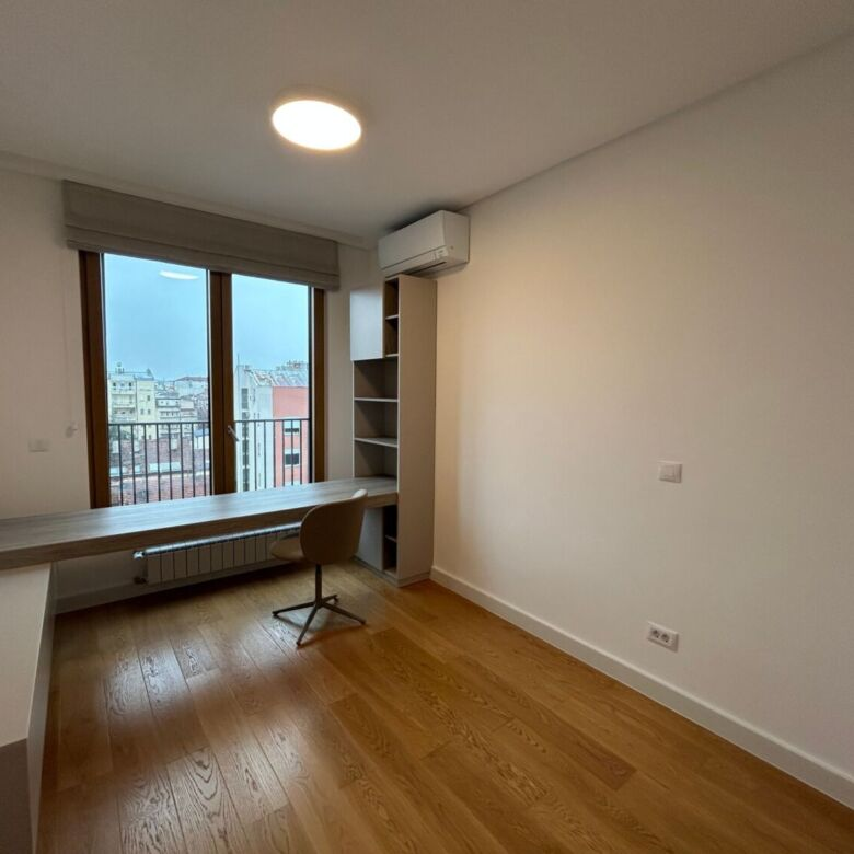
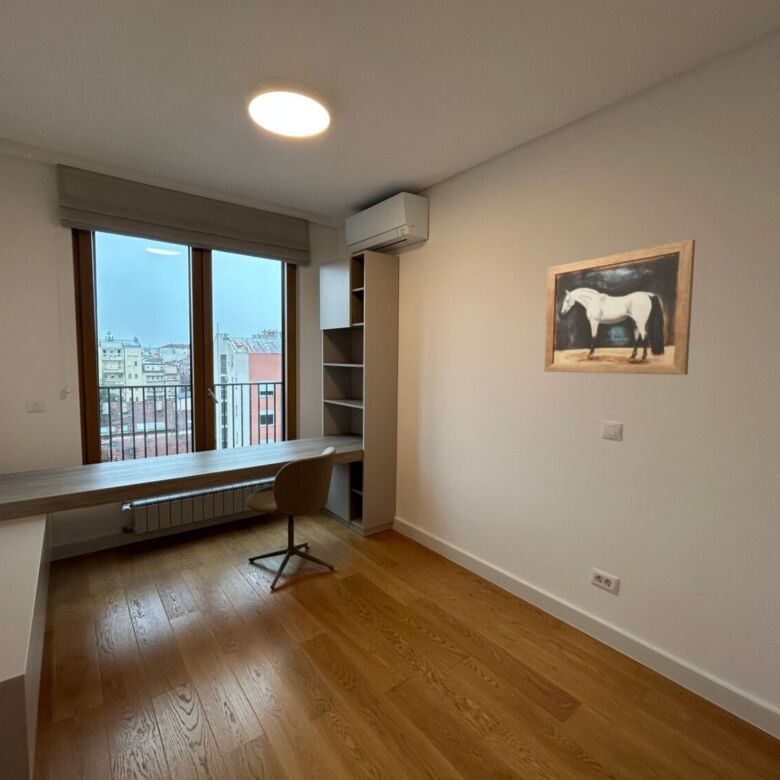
+ wall art (609, 314)
